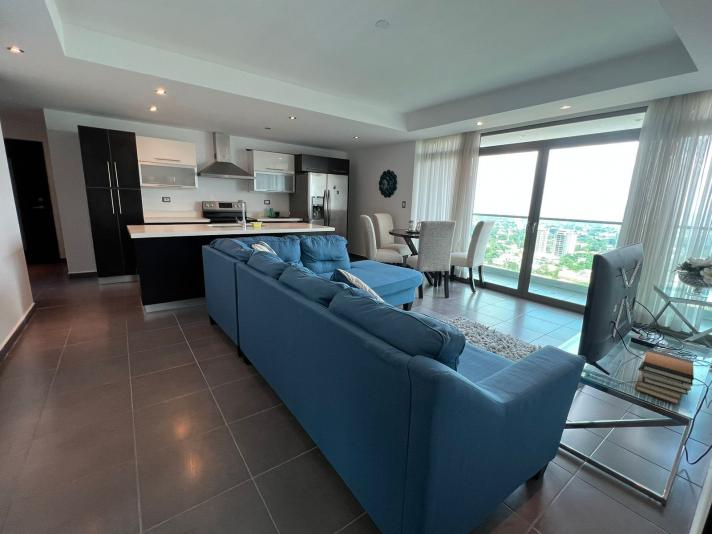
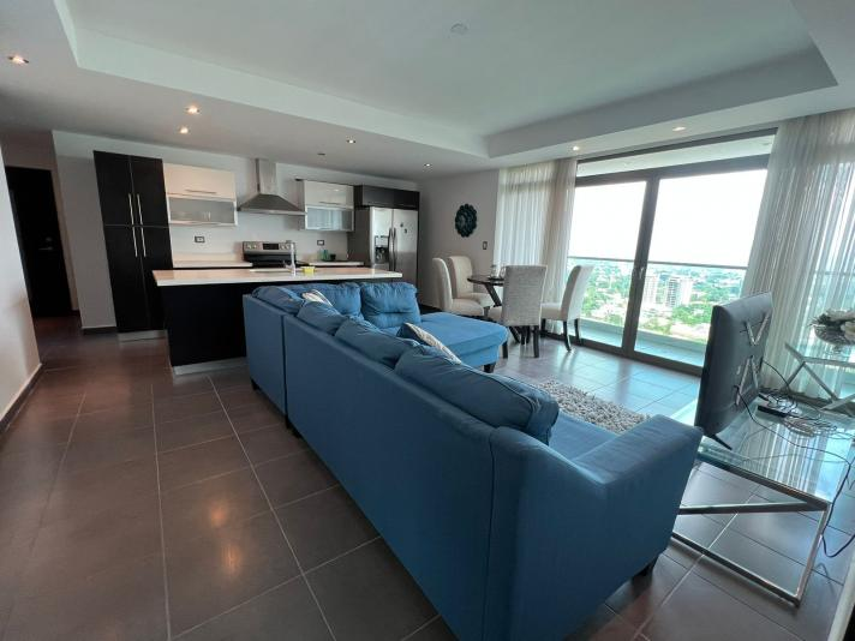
- book stack (663, 375)
